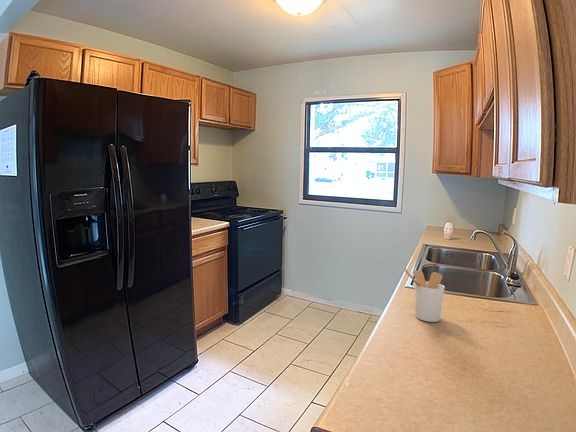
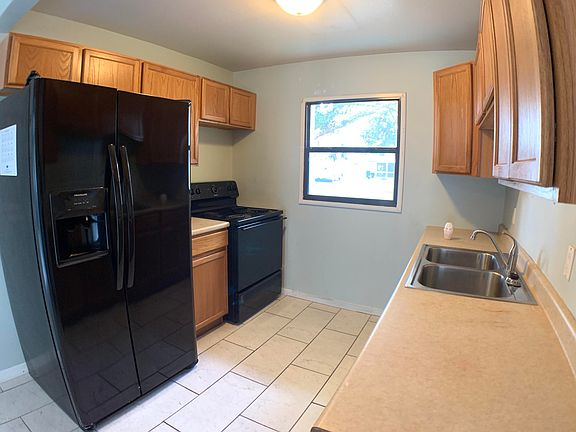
- utensil holder (422, 293)
